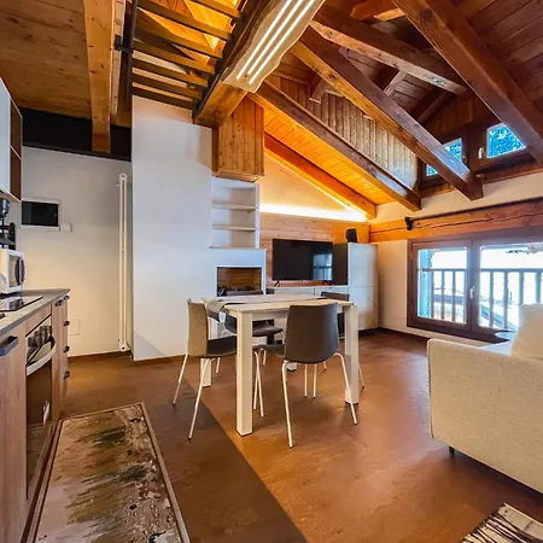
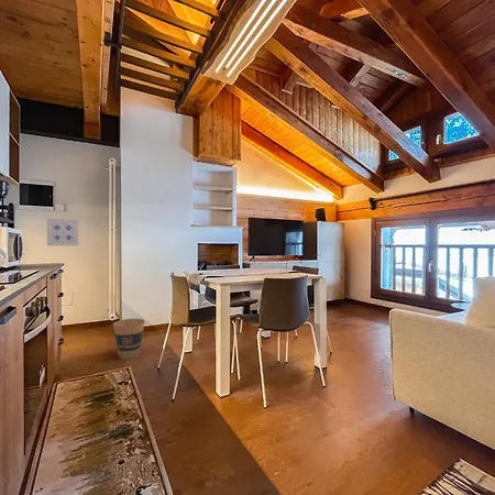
+ trash can (129, 339)
+ wall art (63, 232)
